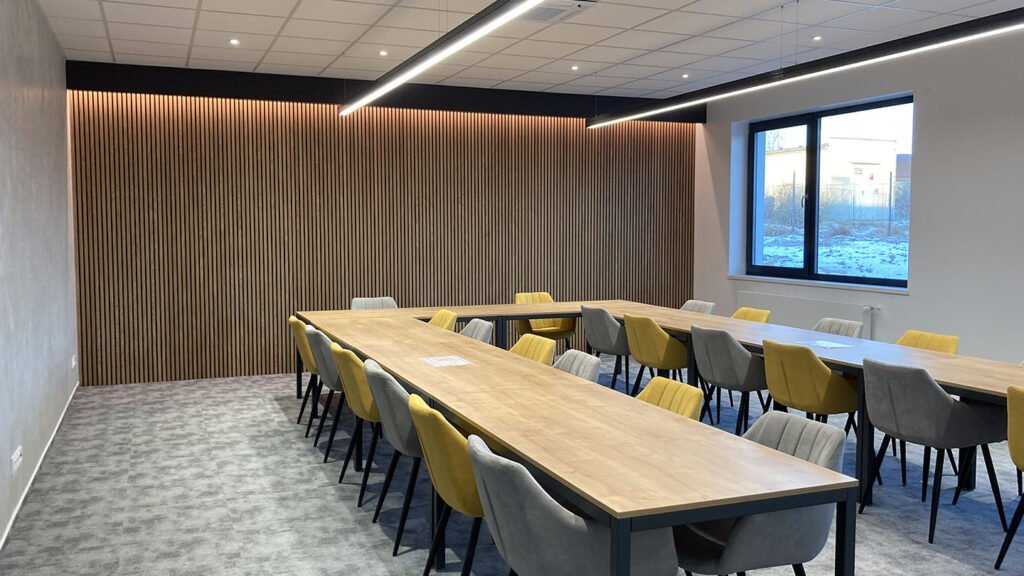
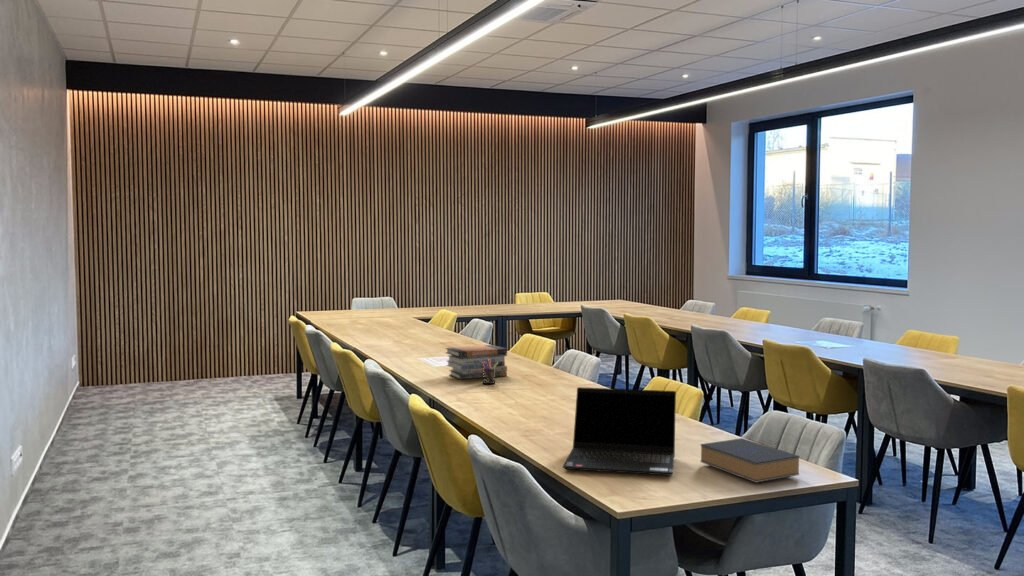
+ book stack (476, 361)
+ book (748, 460)
+ laptop computer (621, 429)
+ pen holder (490, 370)
